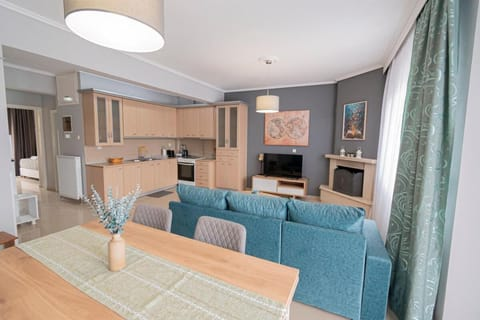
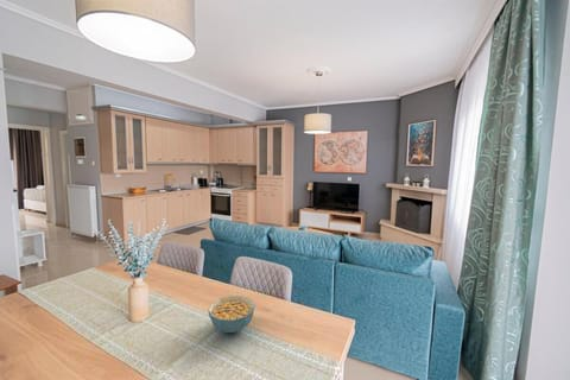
+ cereal bowl (232, 317)
